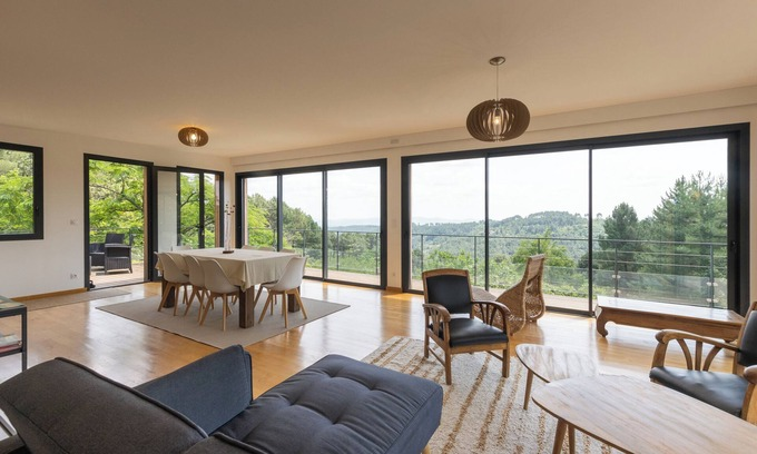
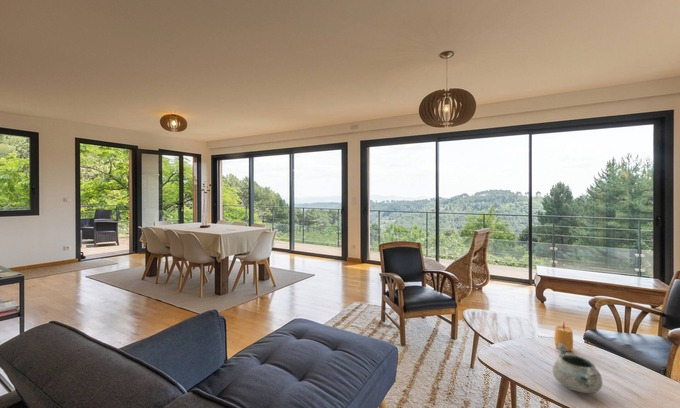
+ candle (563, 334)
+ decorative bowl (577, 371)
